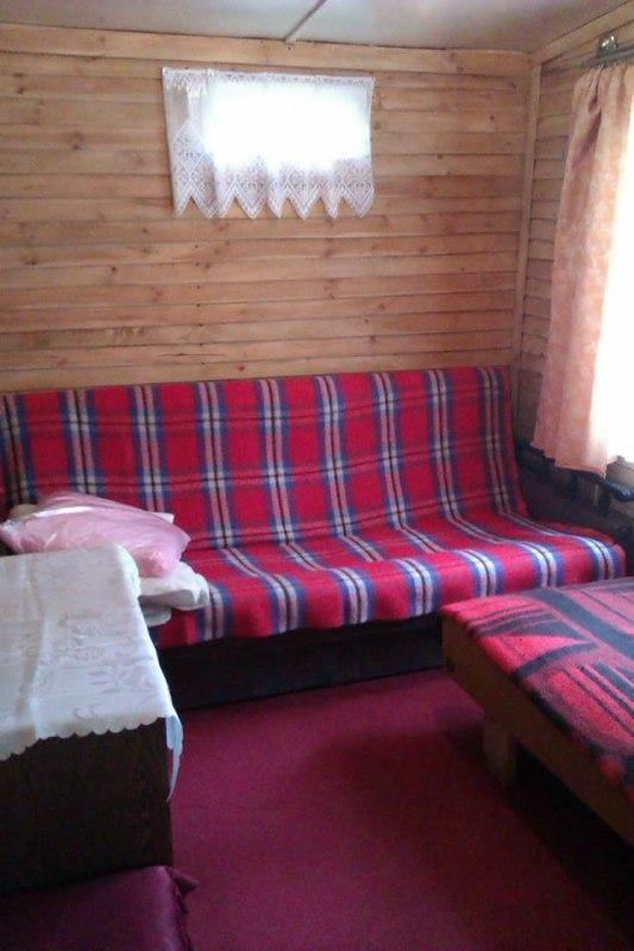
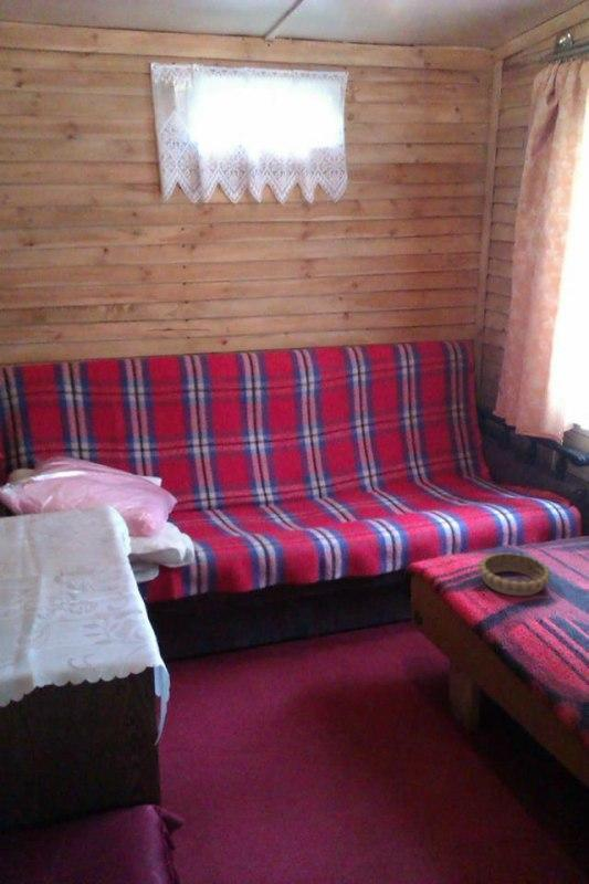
+ decorative bowl (514, 571)
